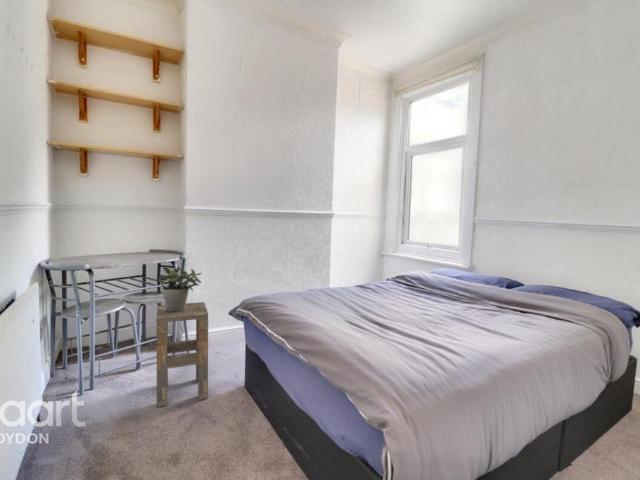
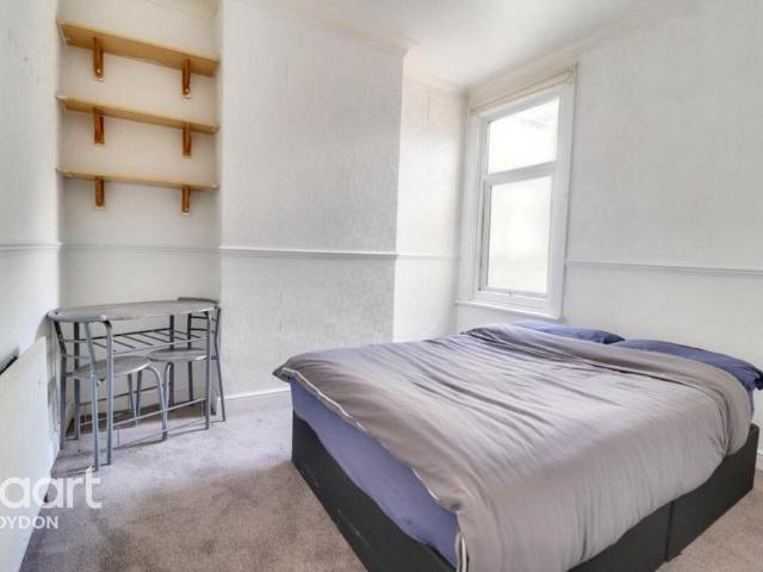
- potted plant (179, 286)
- side table (182, 350)
